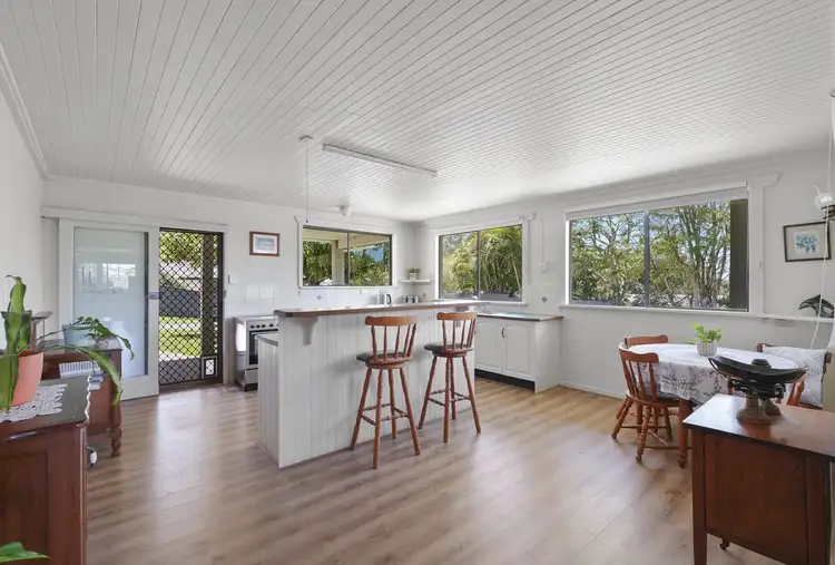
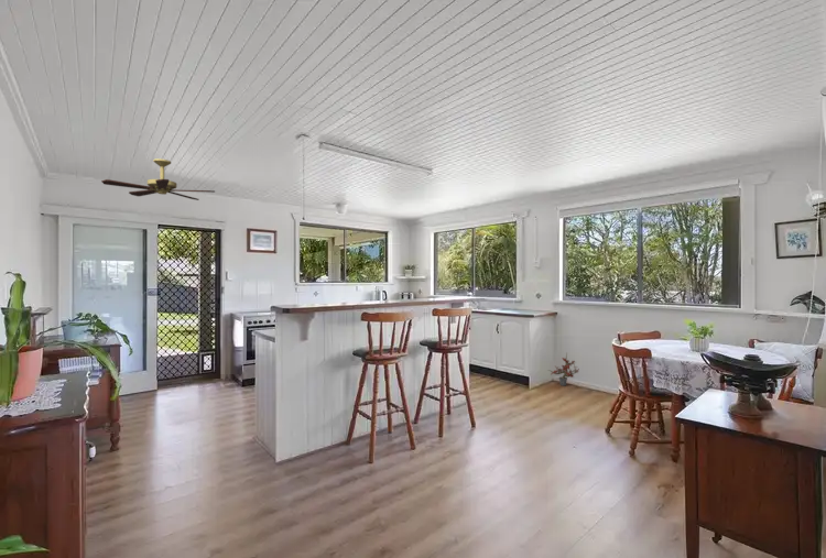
+ ceiling fan (161, 176)
+ potted plant (564, 369)
